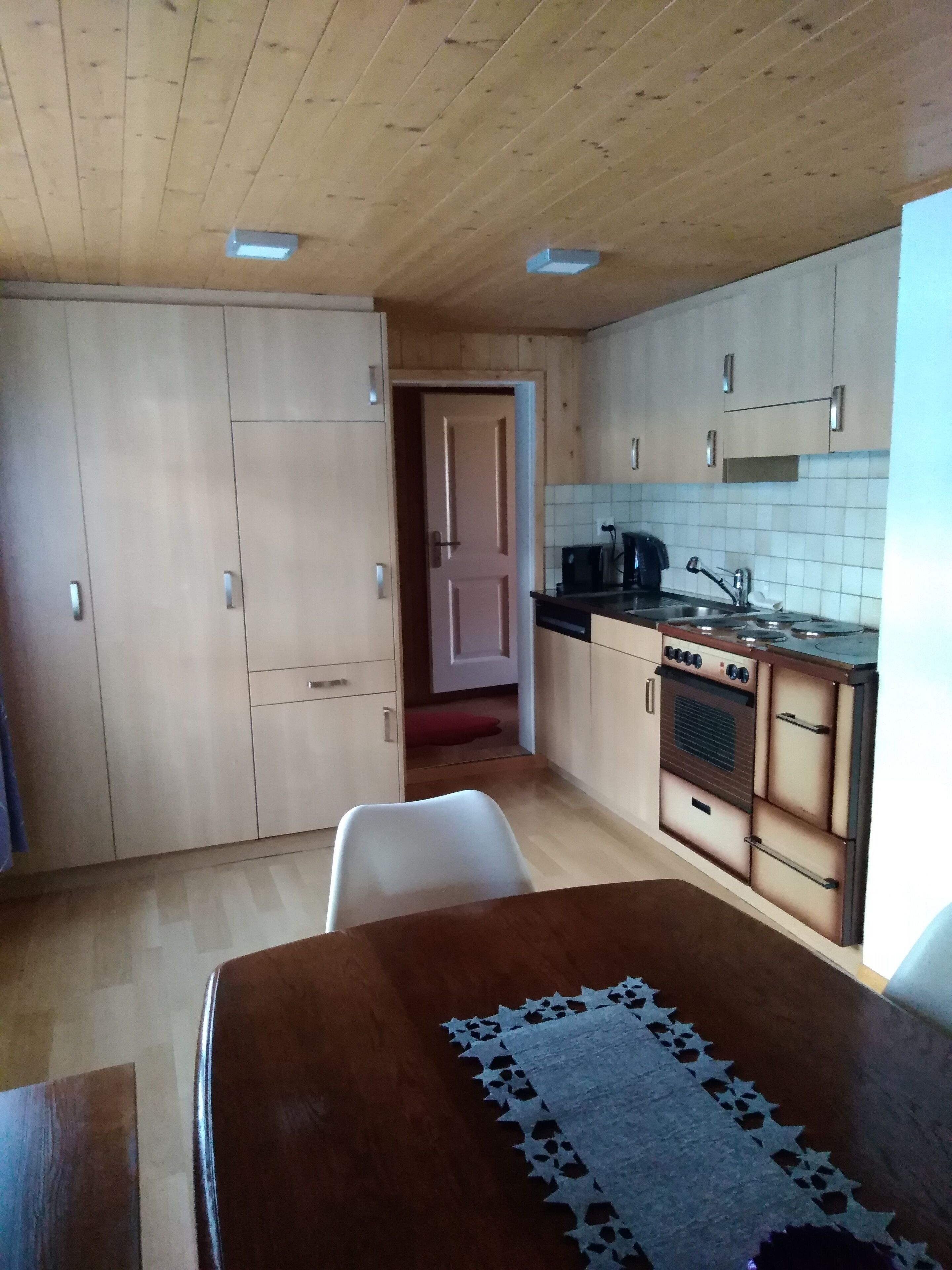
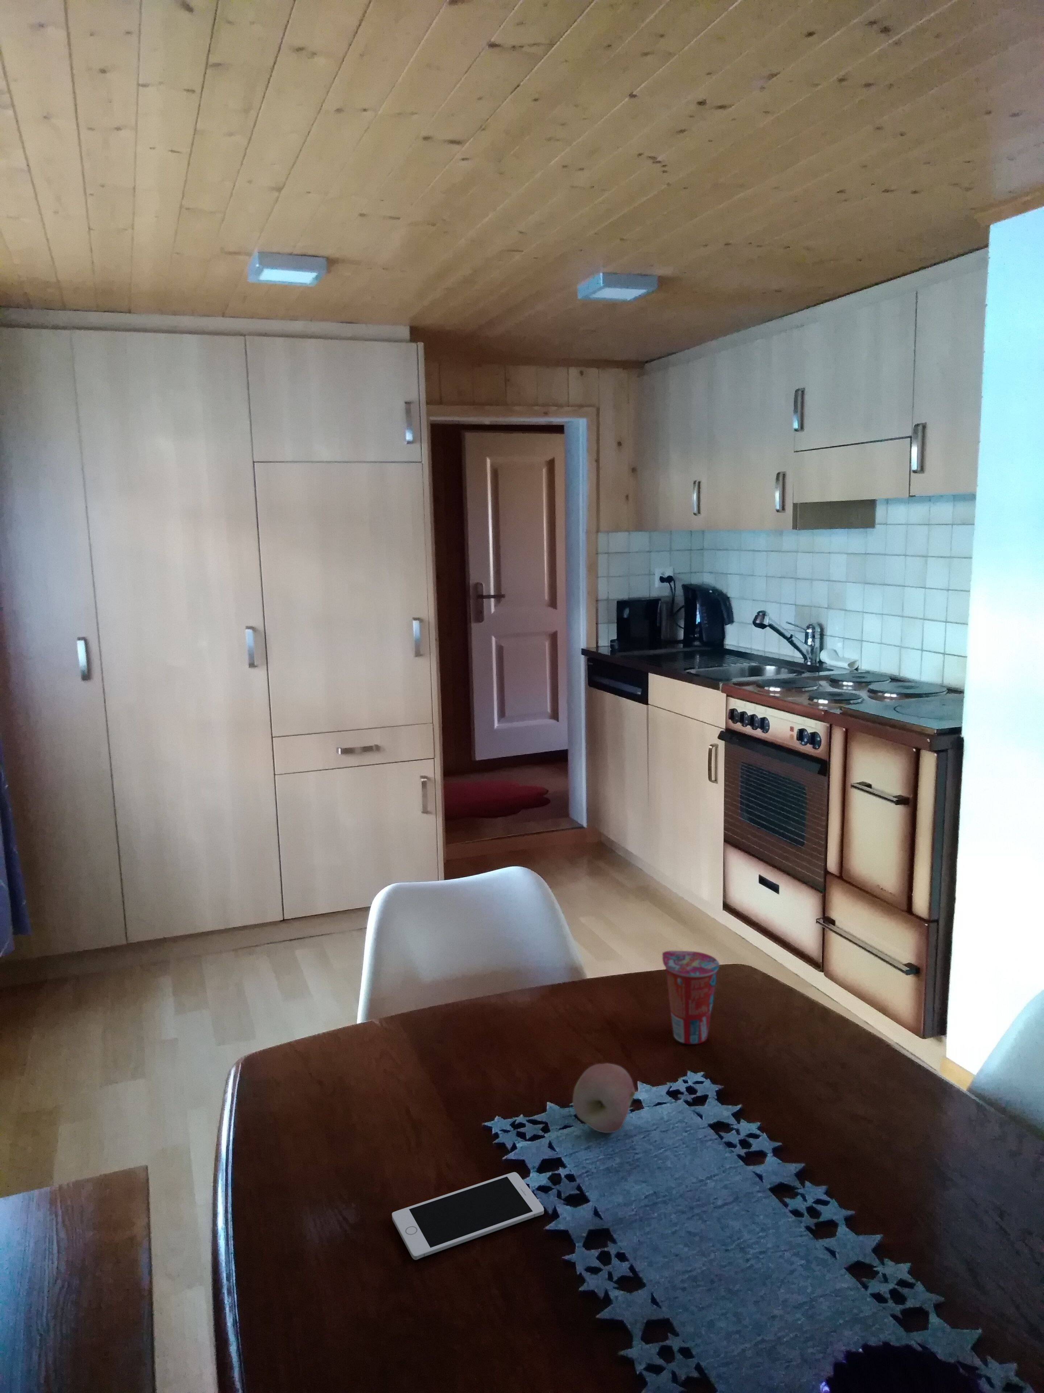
+ cell phone (468, 1213)
+ cup (688, 998)
+ fruit (606, 1095)
